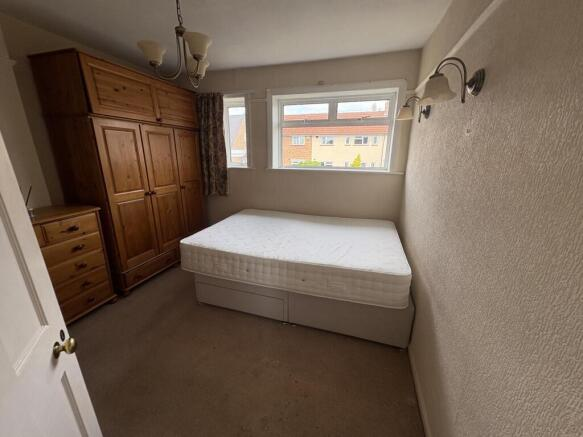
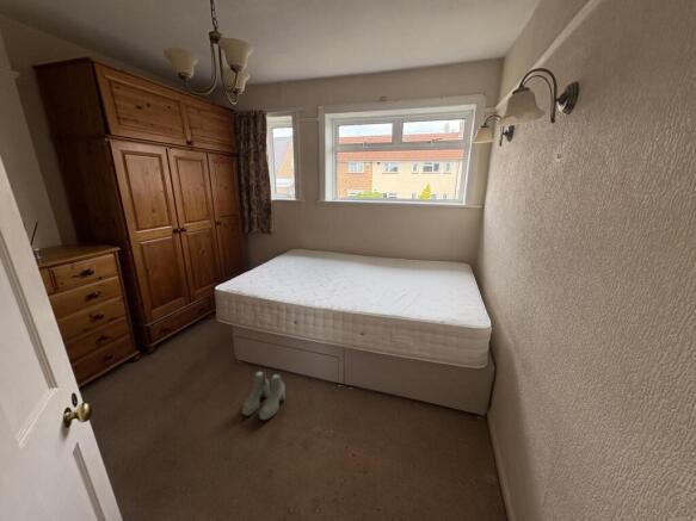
+ boots (264, 391)
